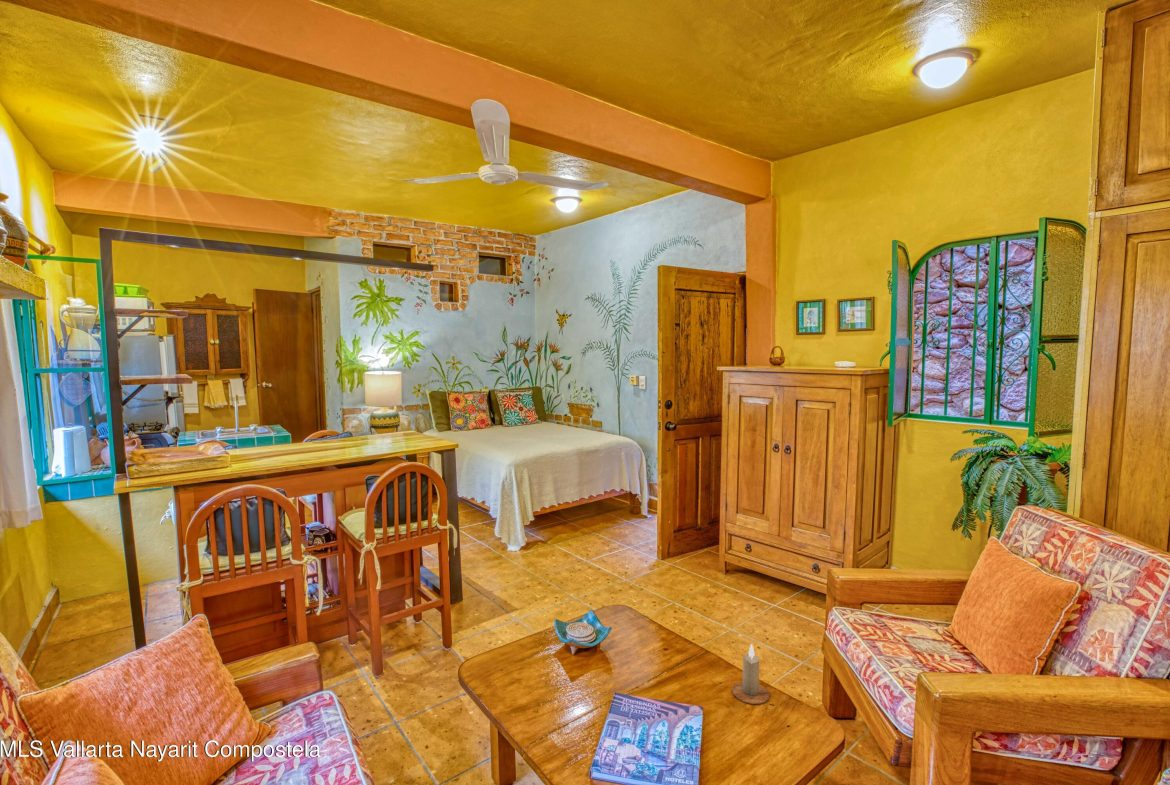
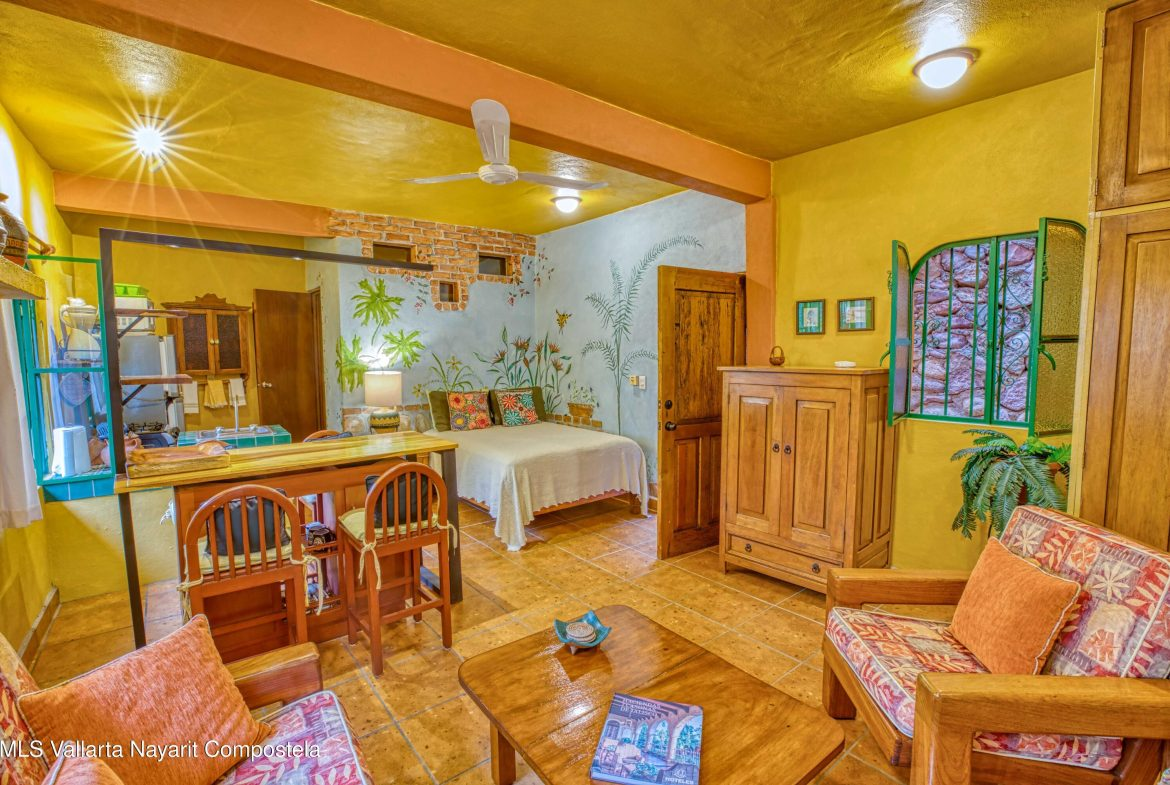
- candle (751, 668)
